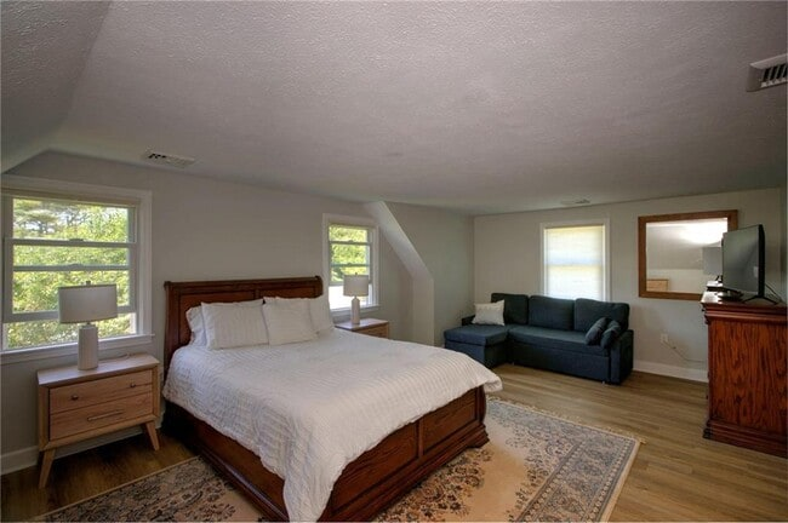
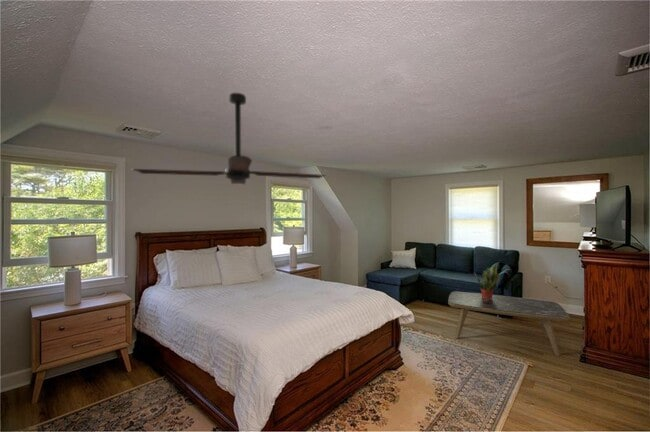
+ ceiling fan (237, 137)
+ coffee table (503, 314)
+ potted plant (486, 279)
